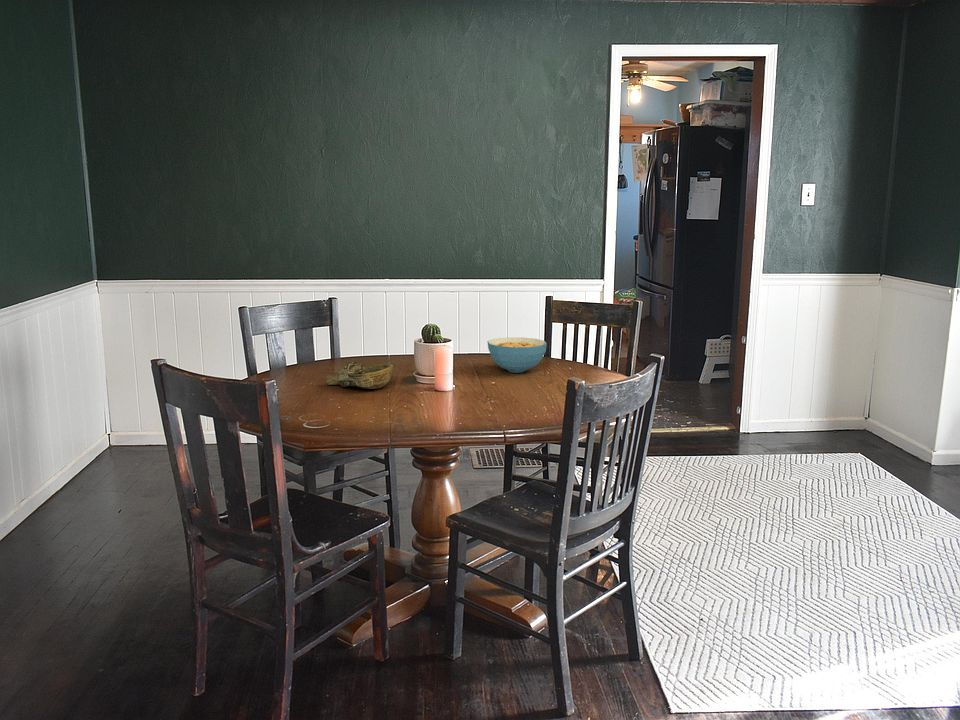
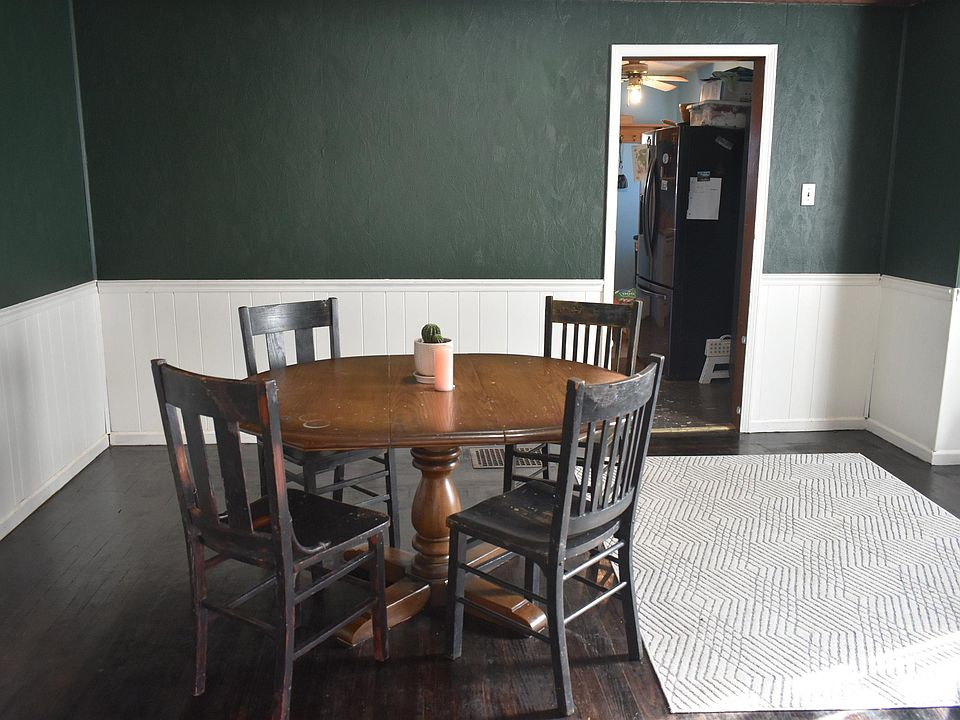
- cereal bowl (516, 356)
- decorative bowl (358, 374)
